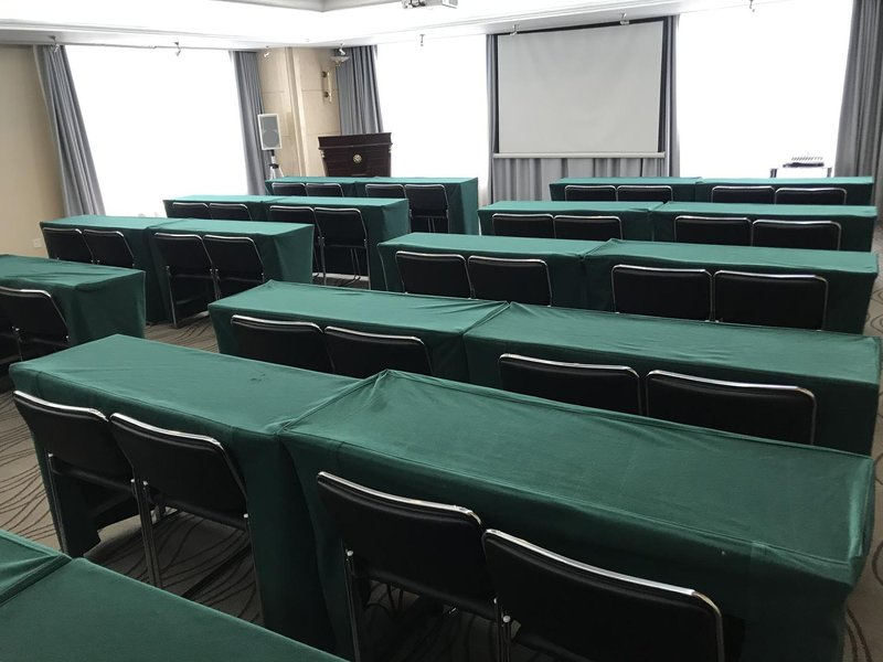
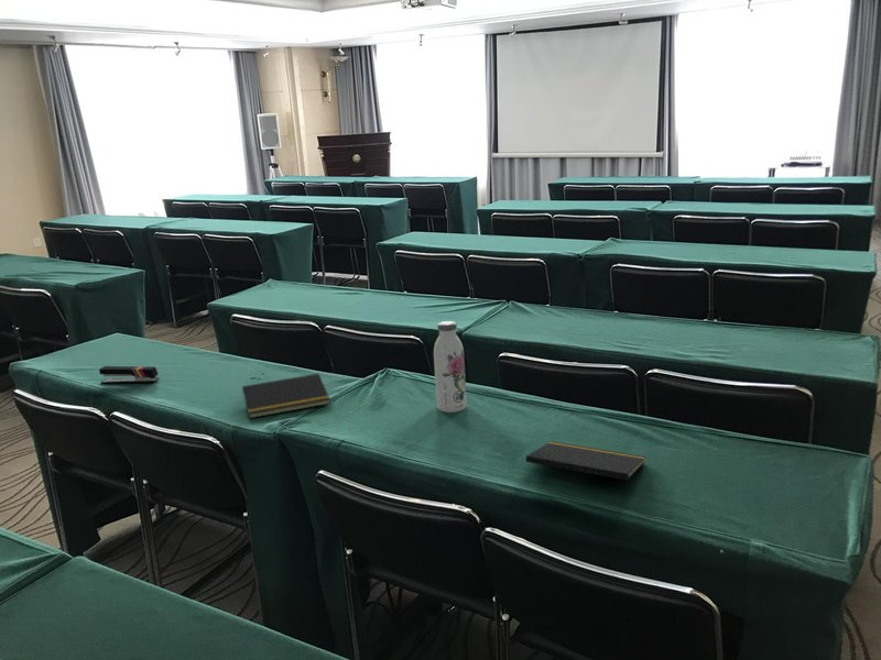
+ stapler (129, 374)
+ notepad (586, 459)
+ notepad (285, 394)
+ water bottle (449, 365)
